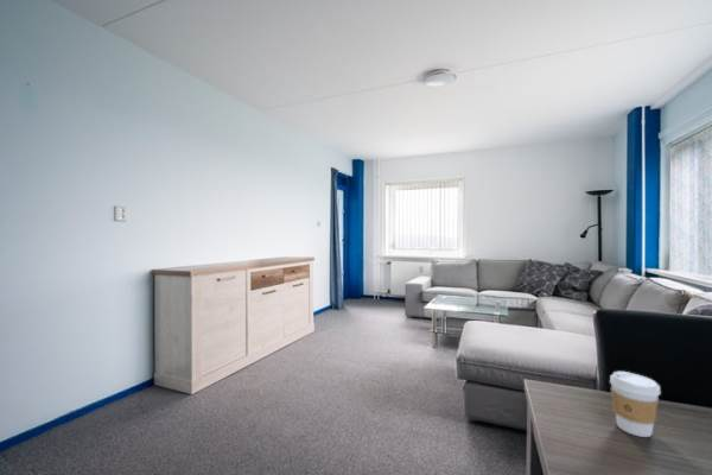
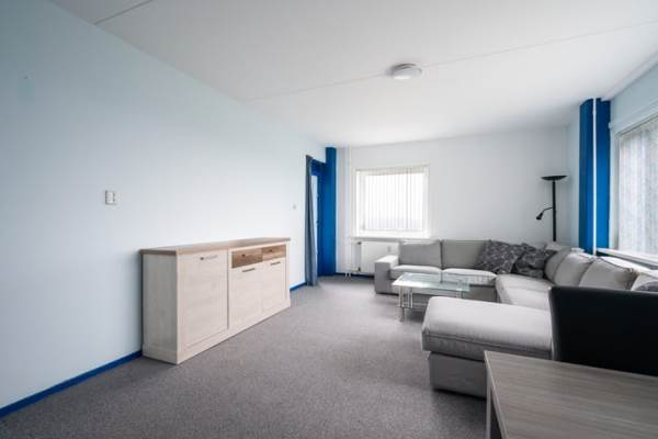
- coffee cup (634, 403)
